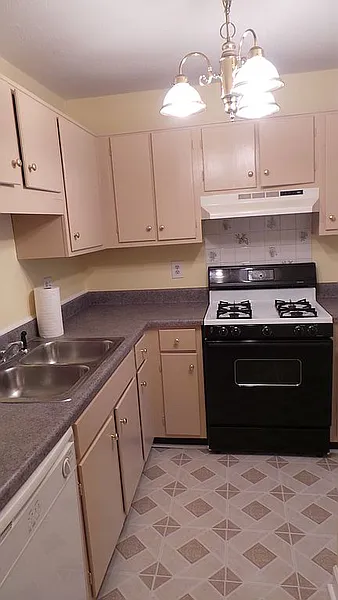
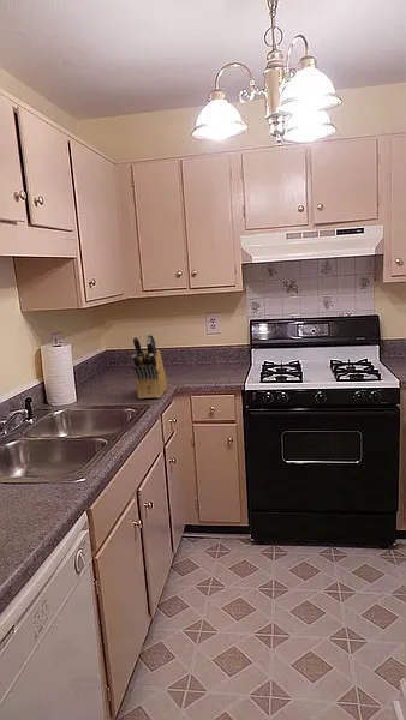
+ knife block (149, 362)
